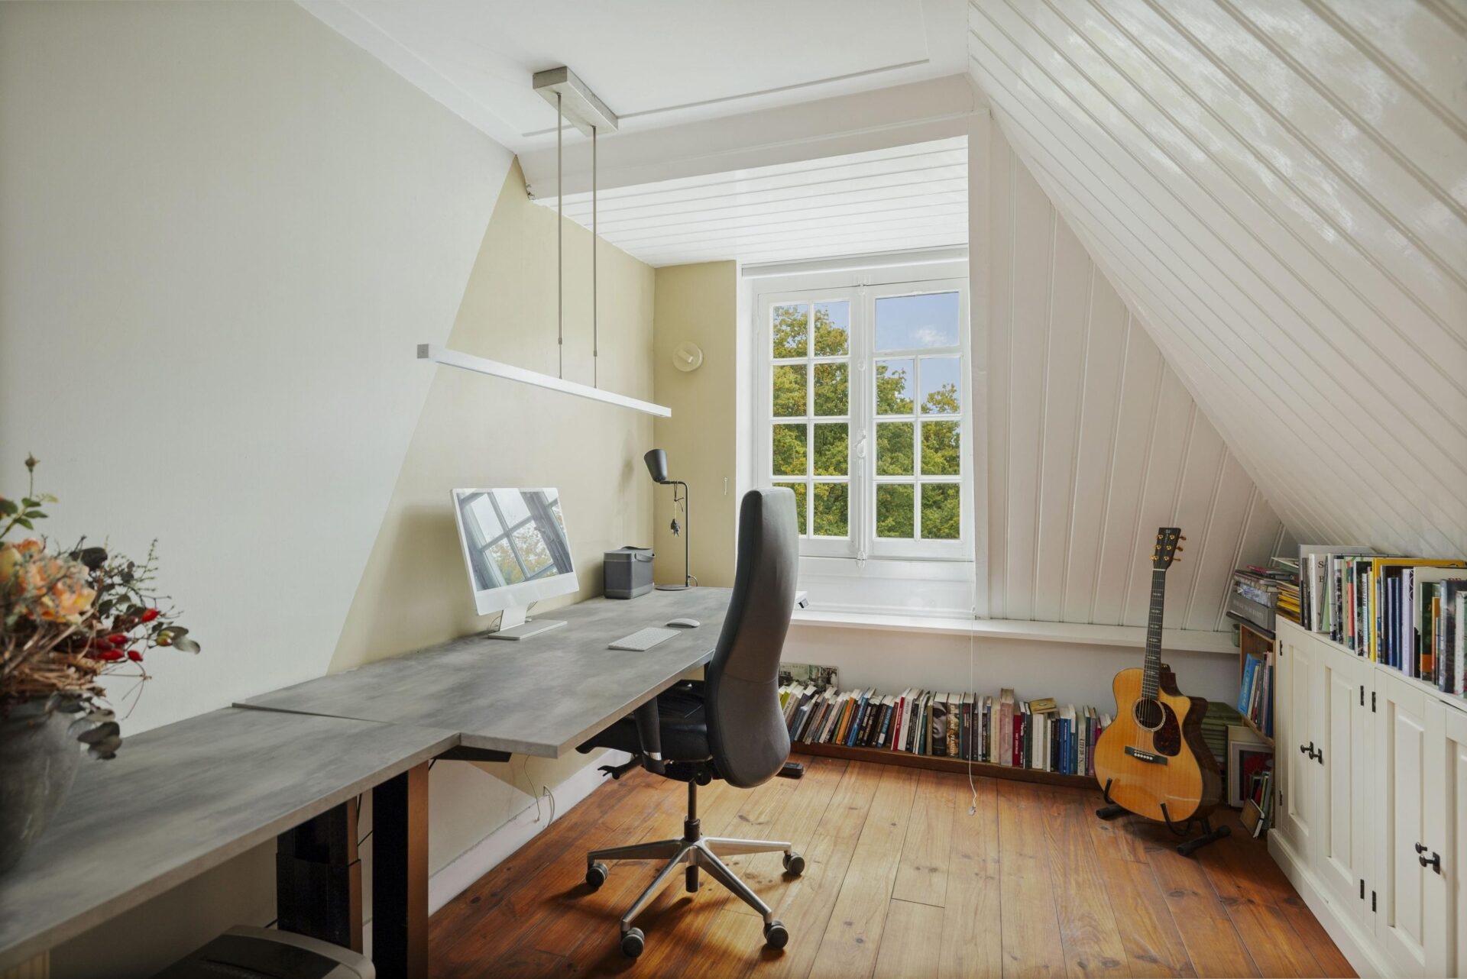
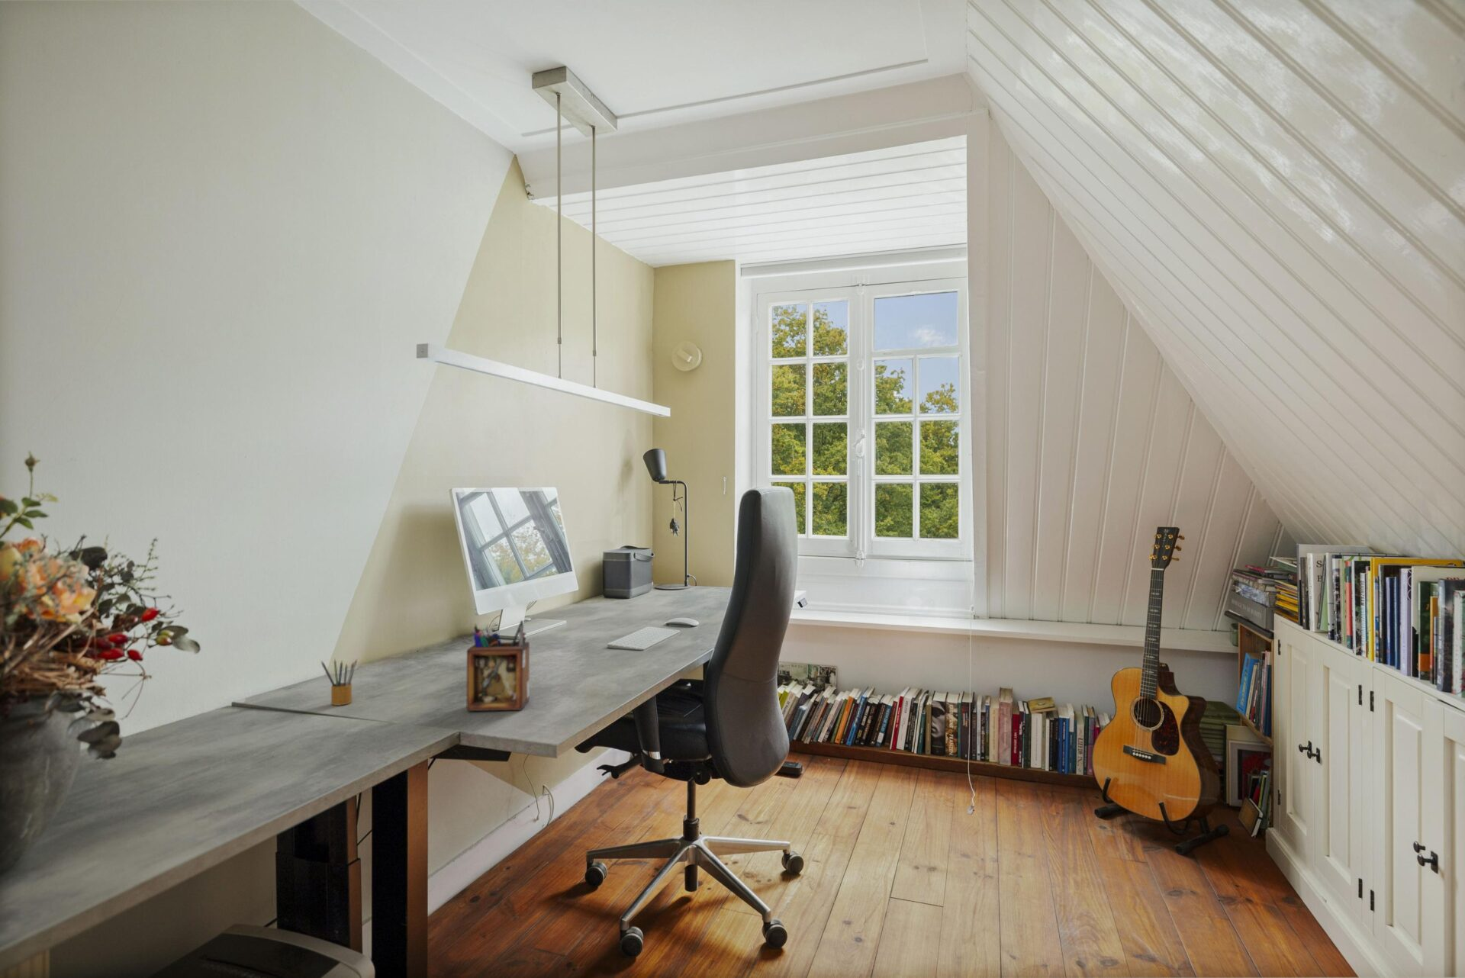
+ pencil box (340, 680)
+ desk organizer (498, 664)
